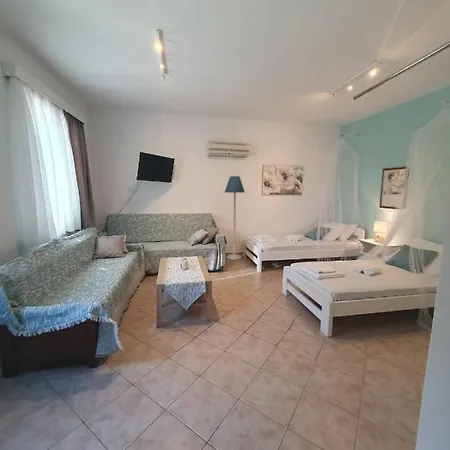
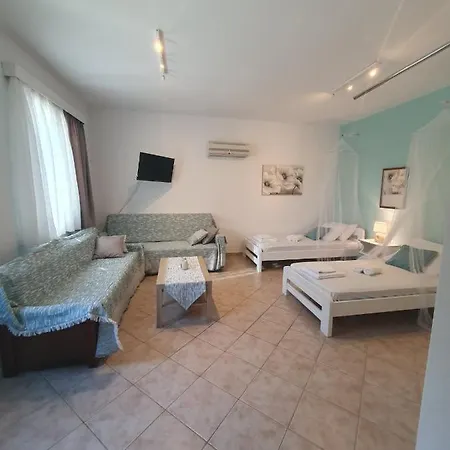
- floor lamp (234, 217)
